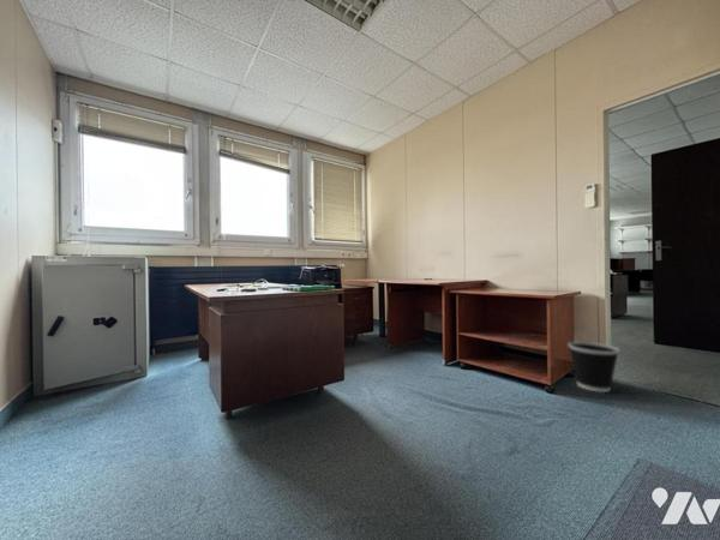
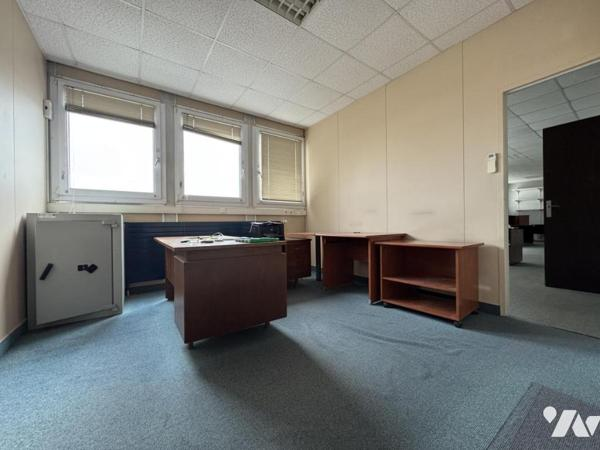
- wastebasket (593, 366)
